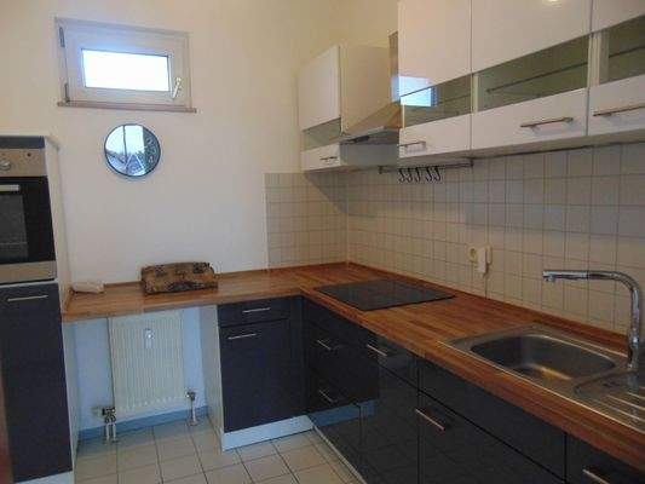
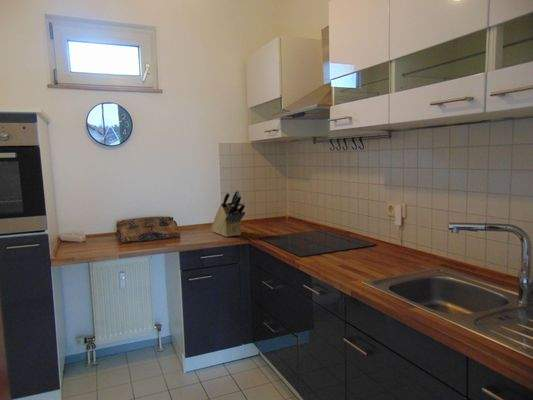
+ knife block (227, 212)
